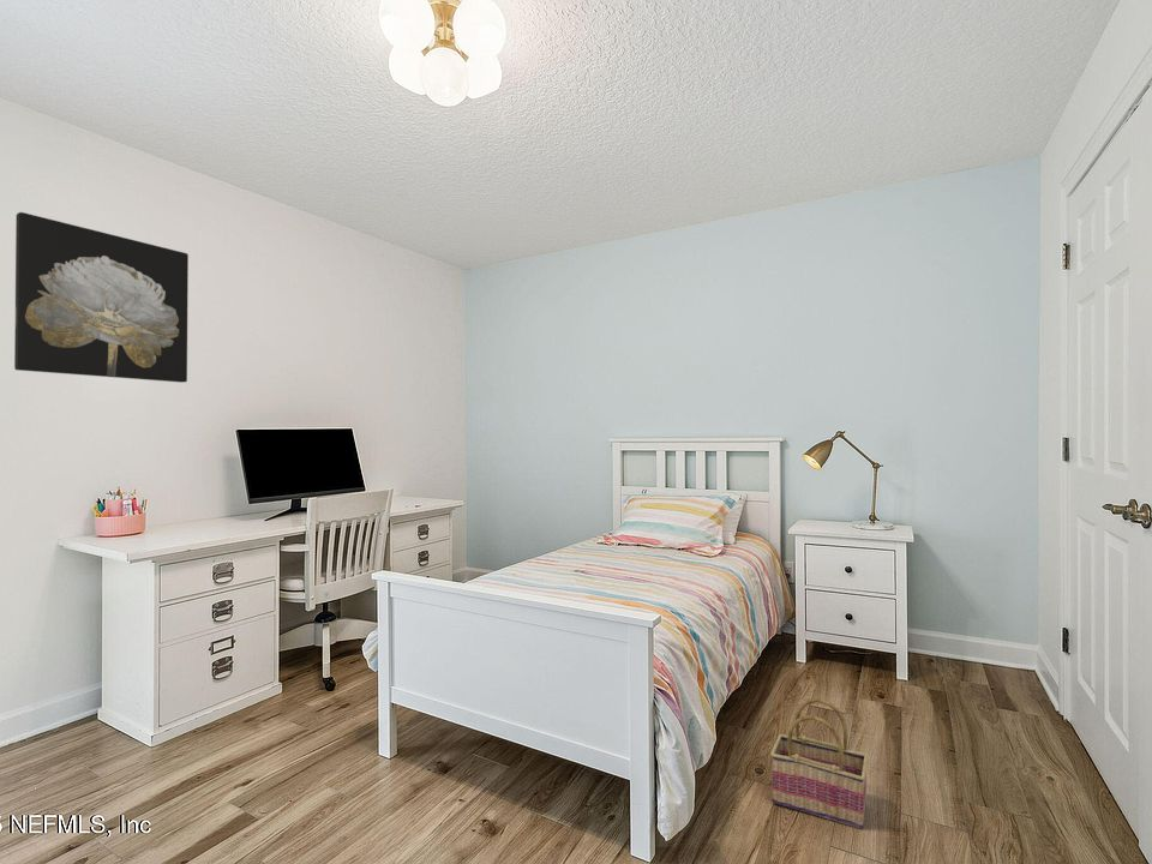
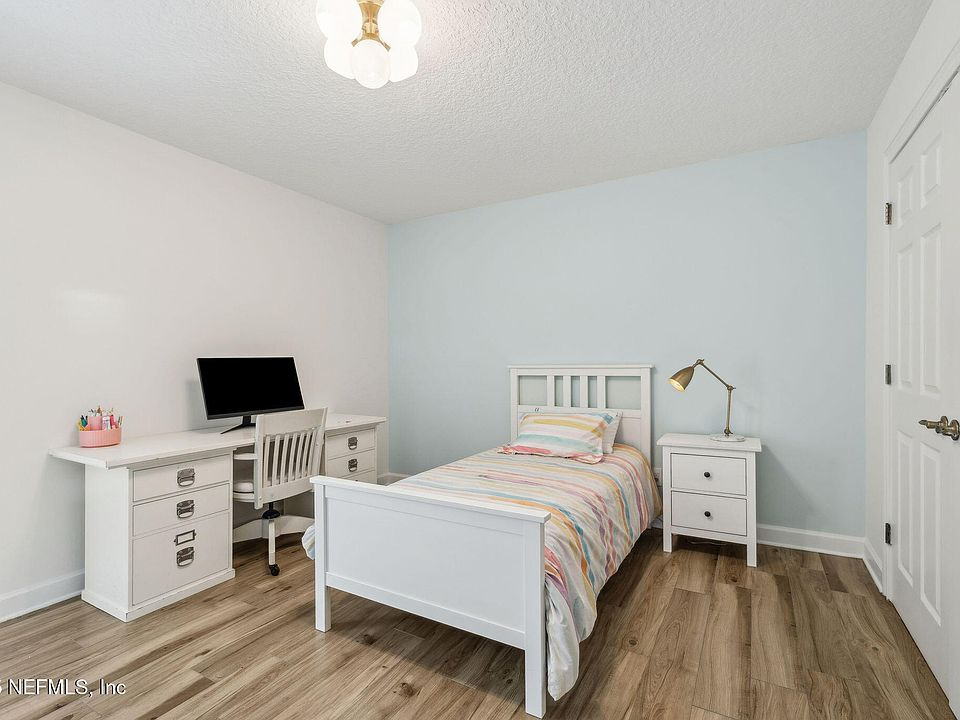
- basket (818, 755)
- wall art (109, 306)
